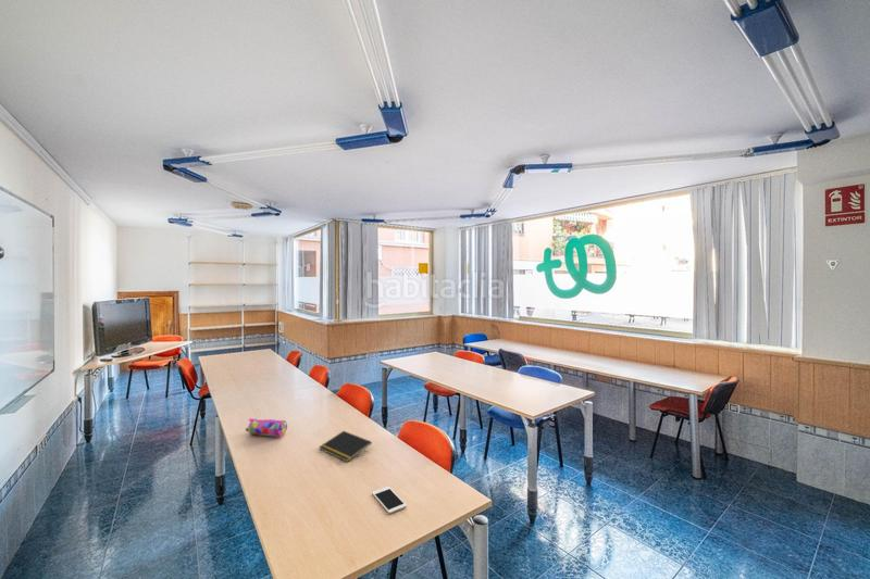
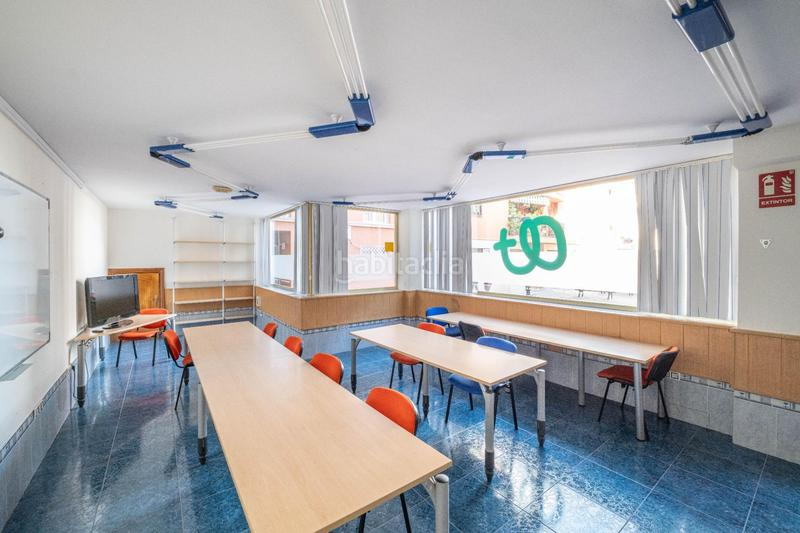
- pencil case (266, 427)
- cell phone (388, 499)
- notepad (345, 444)
